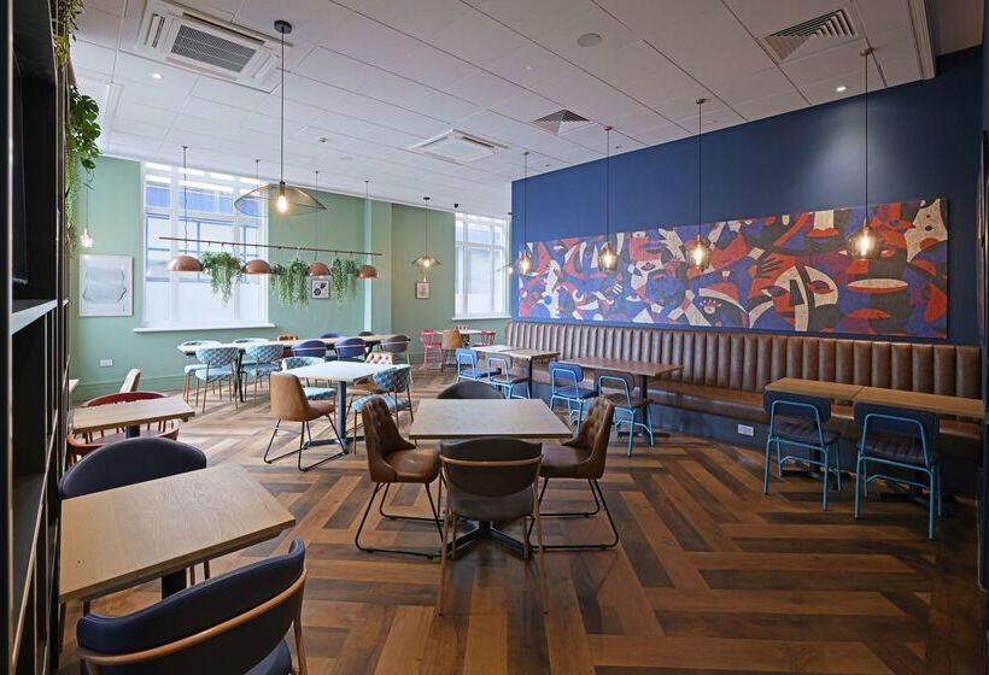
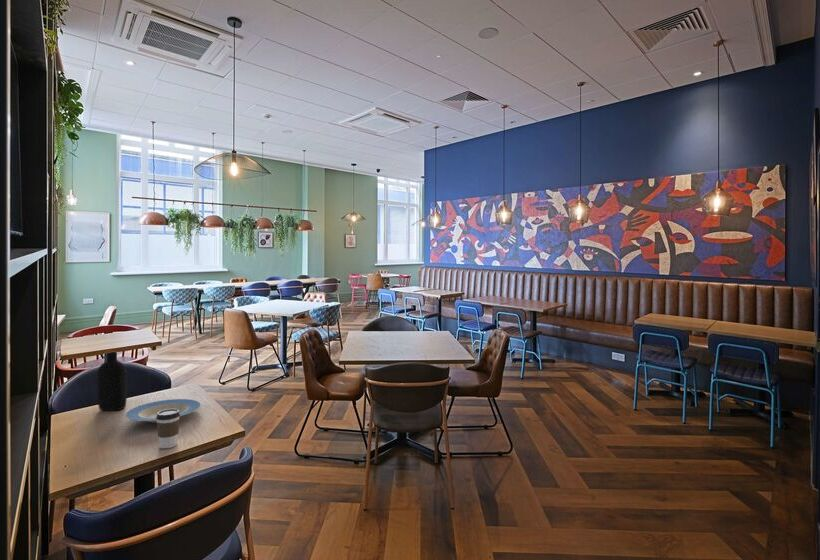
+ bottle (112, 380)
+ coffee cup (168, 428)
+ plate (164, 409)
